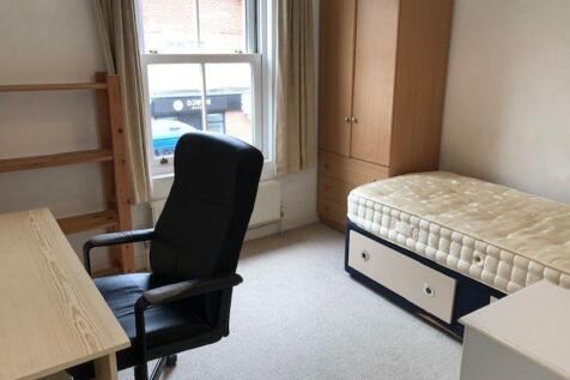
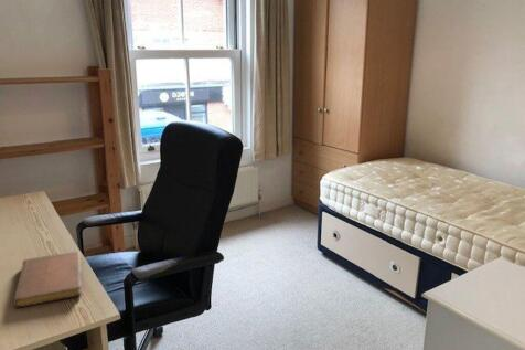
+ notebook (50, 276)
